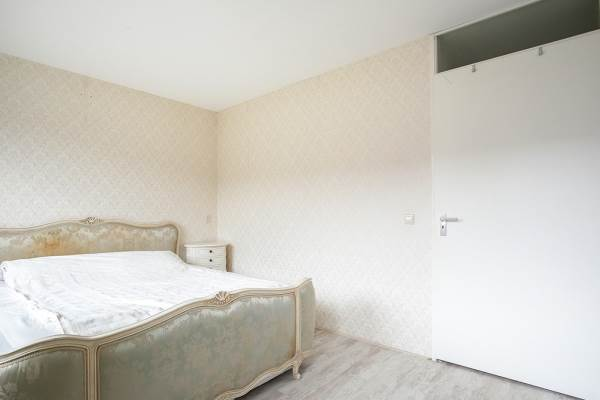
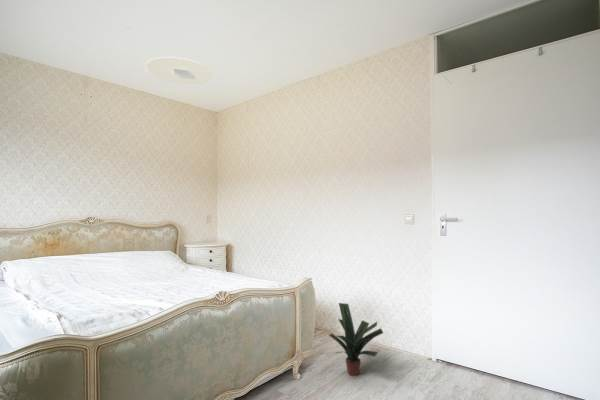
+ potted plant (353, 341)
+ ceiling light (180, 68)
